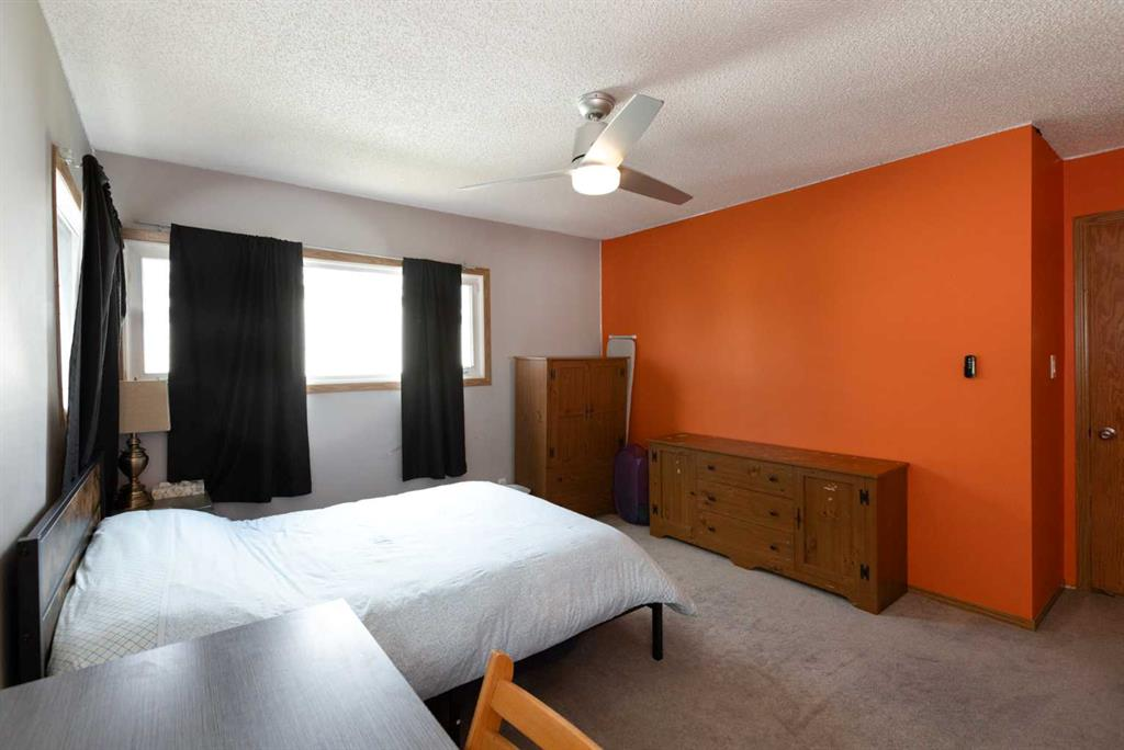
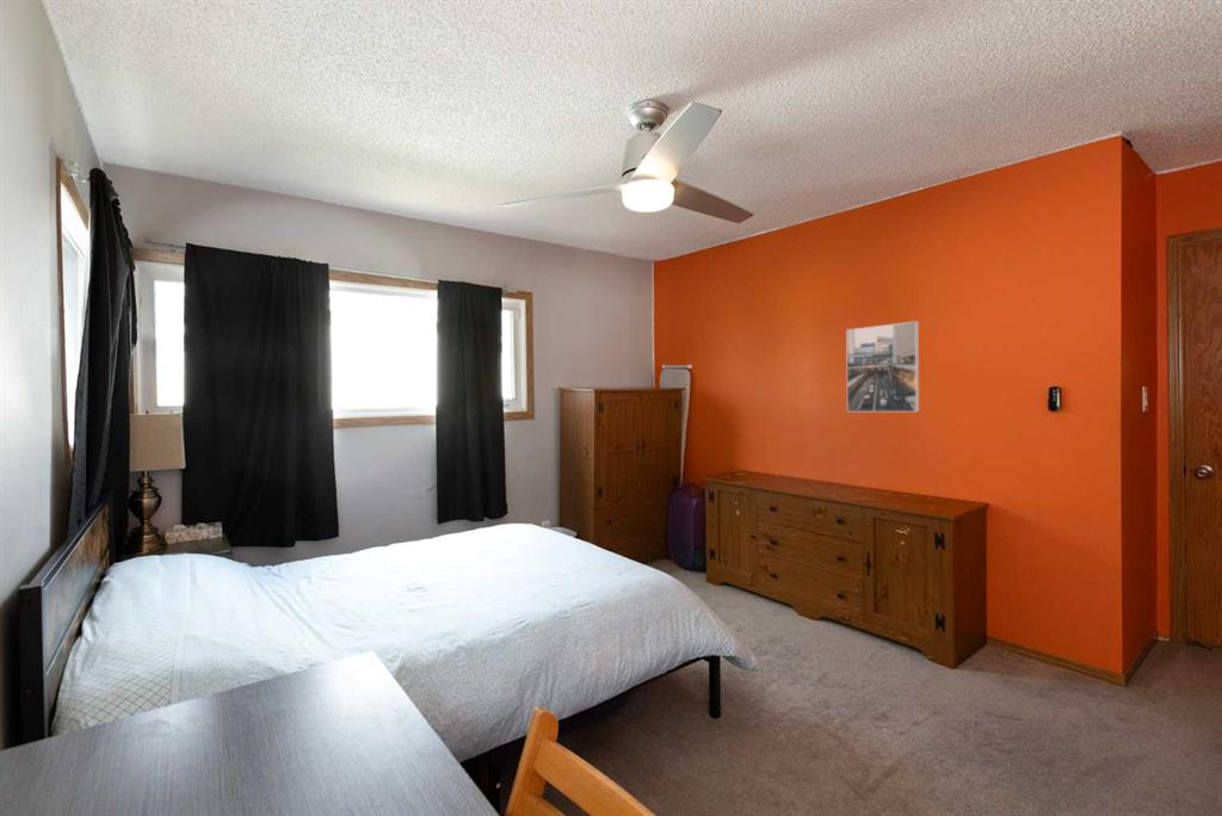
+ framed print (881, 369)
